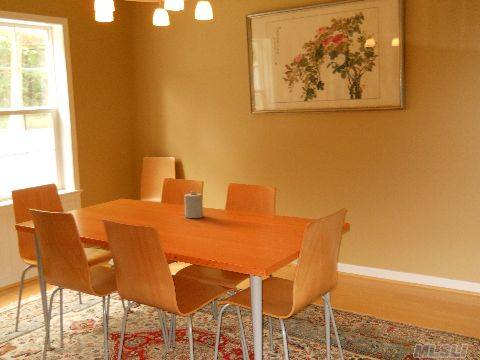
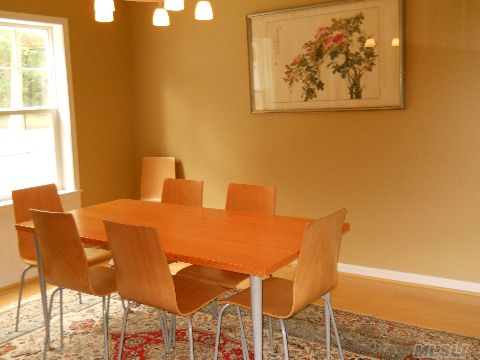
- candle (193, 203)
